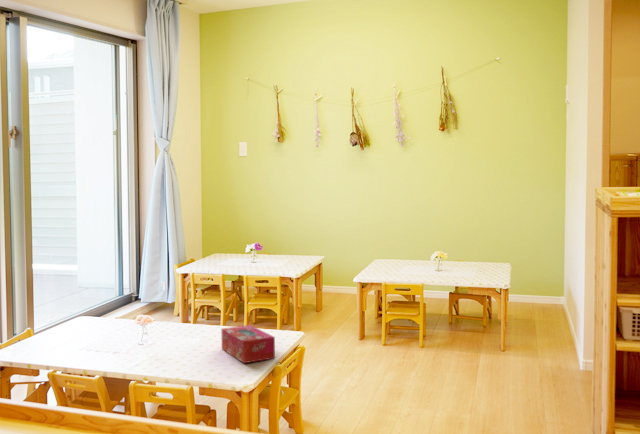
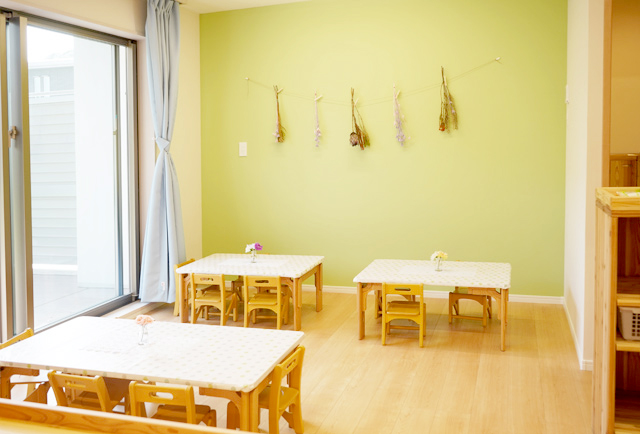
- tissue box (247, 343)
